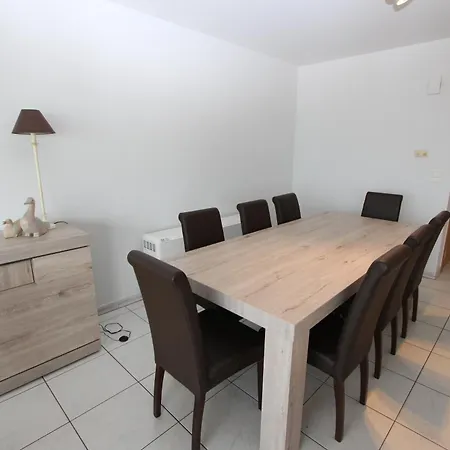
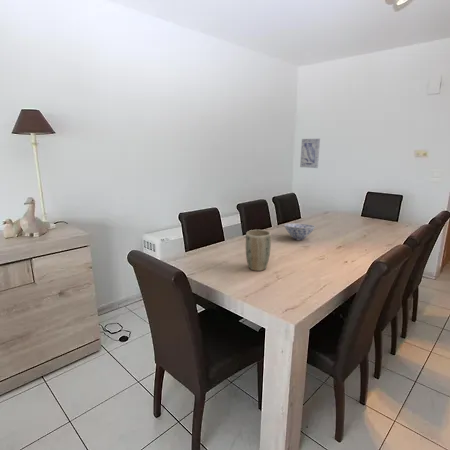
+ wall art (309, 153)
+ bowl (299, 231)
+ plant pot (258, 250)
